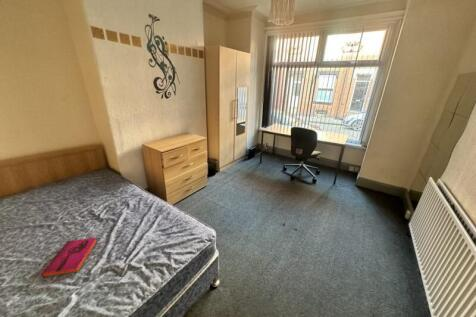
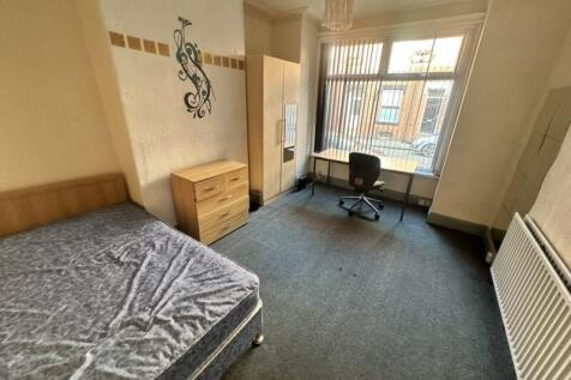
- hardback book (72, 255)
